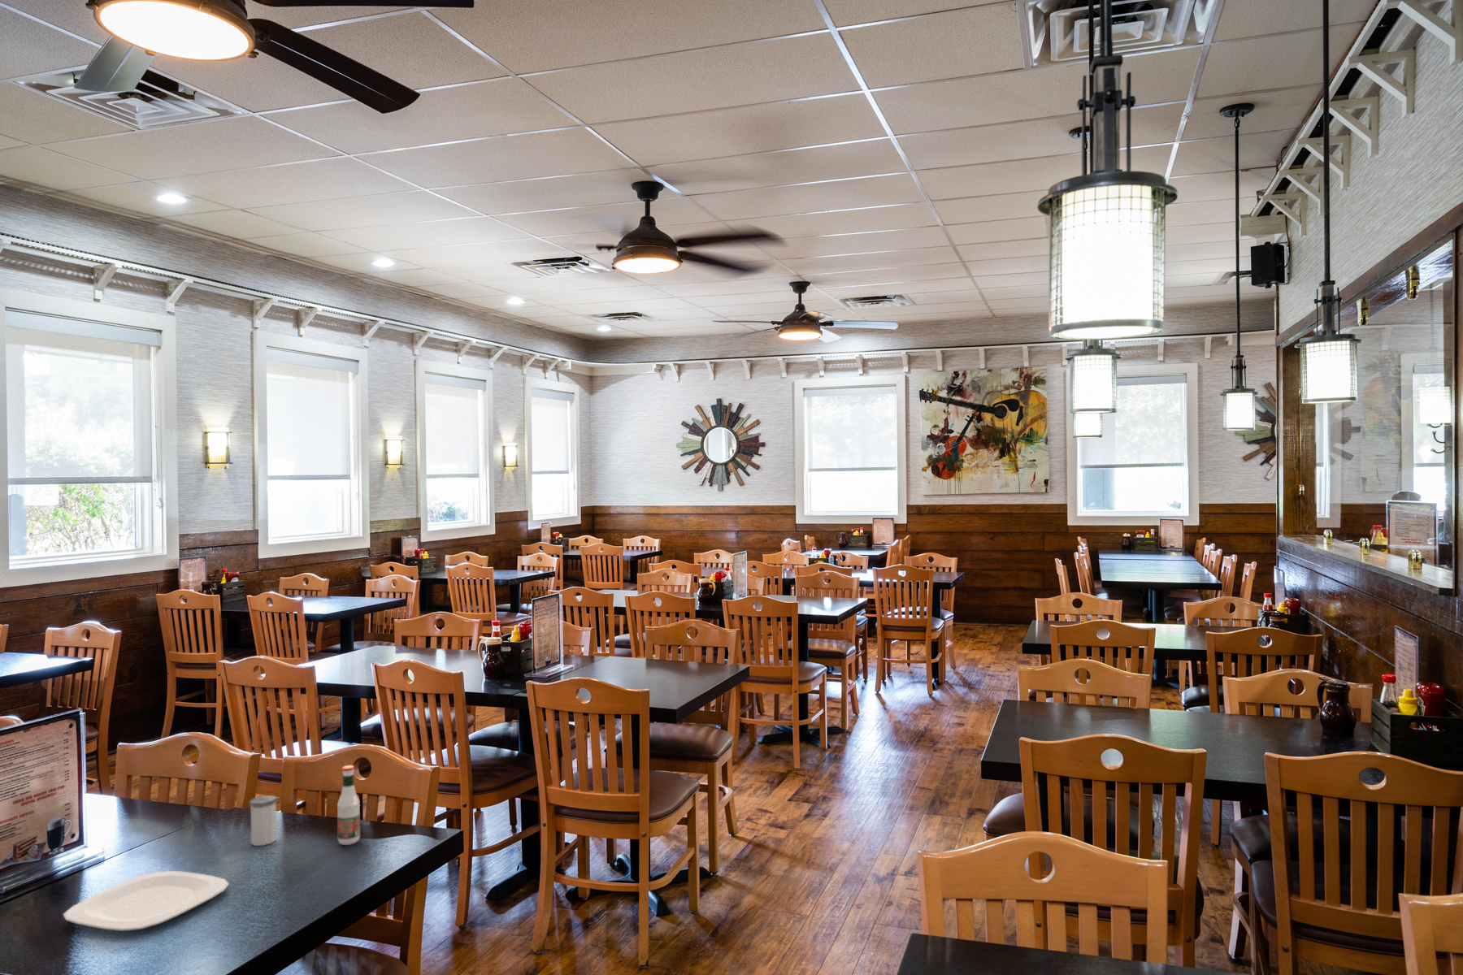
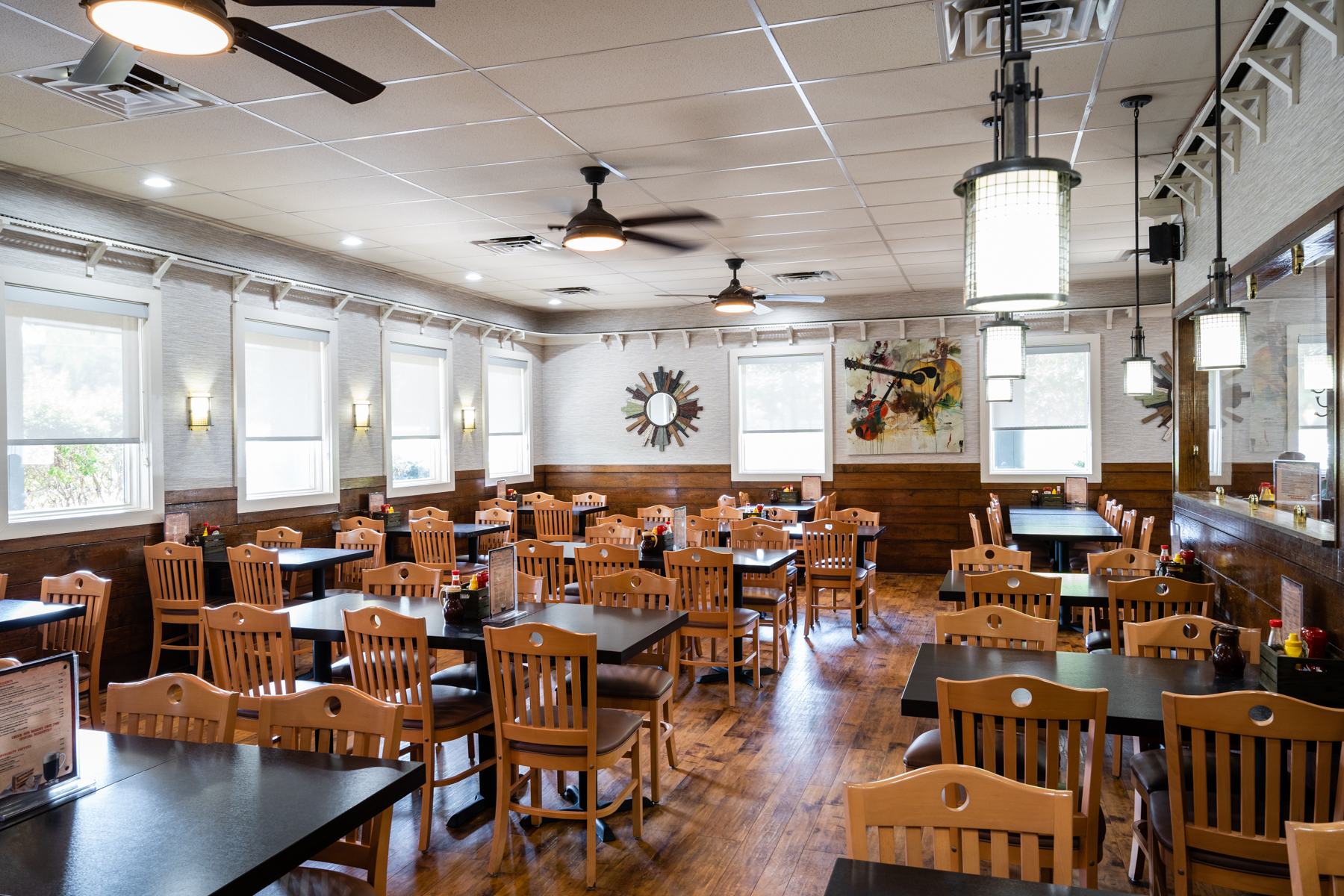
- salt shaker (263, 819)
- plate (149, 901)
- tabasco sauce (348, 804)
